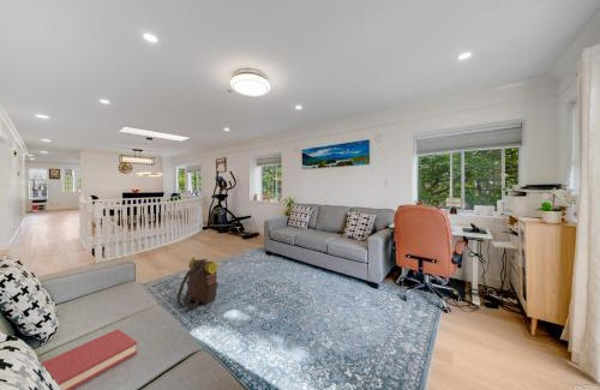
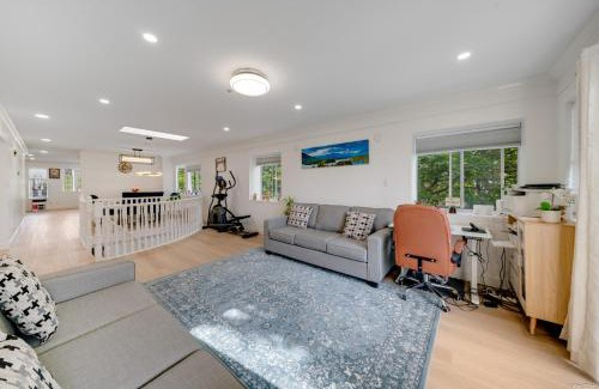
- hardback book (90, 358)
- backpack (197, 281)
